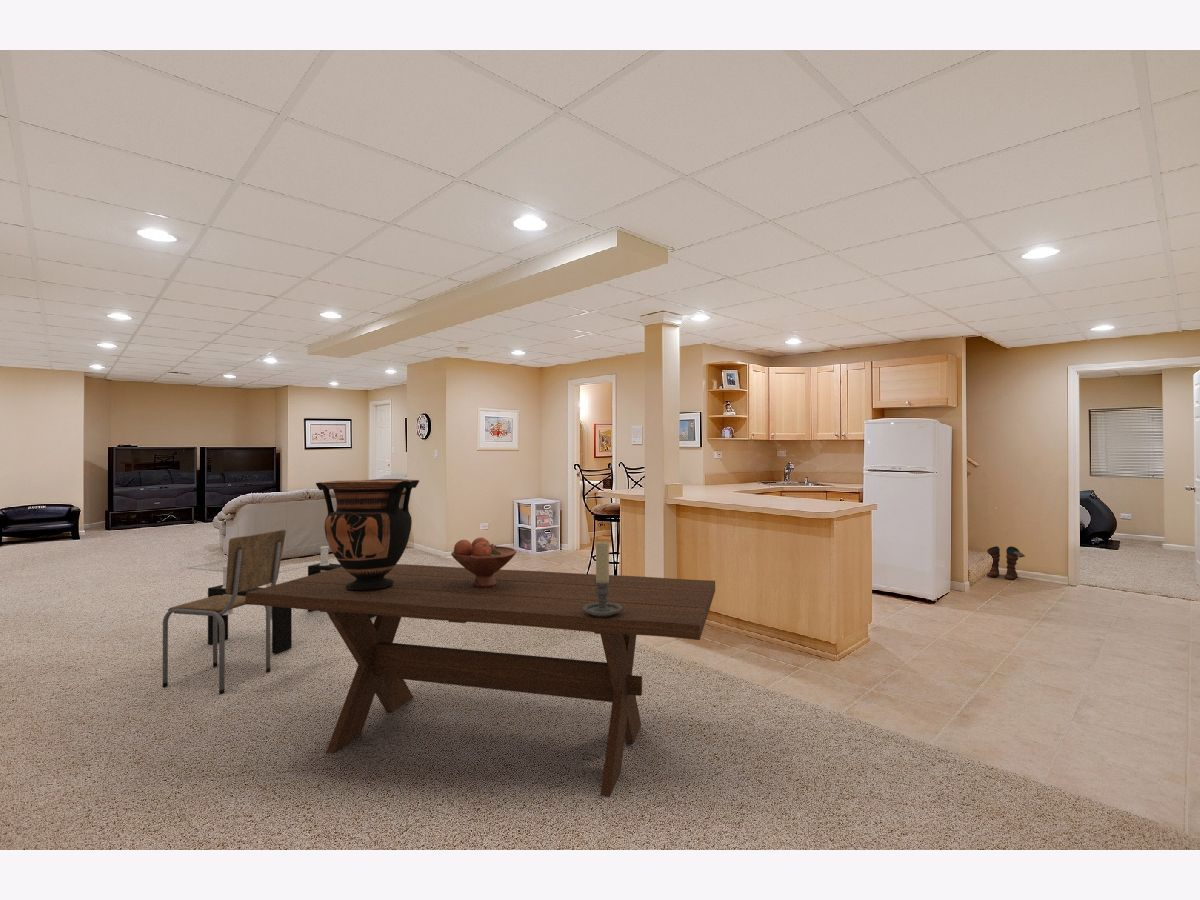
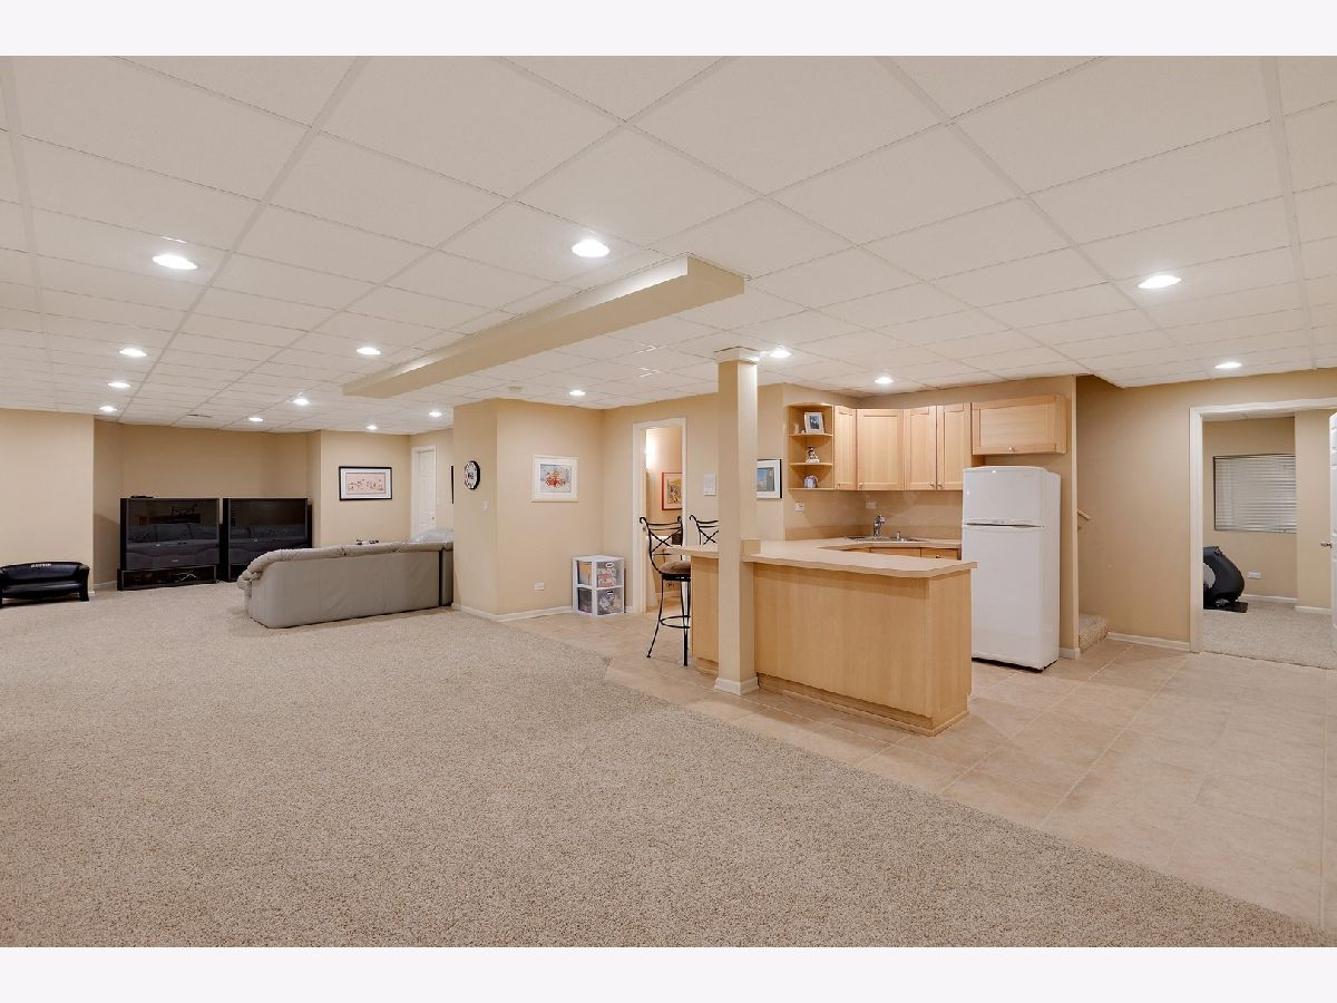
- dining chair (225, 605)
- coffee table (308, 575)
- dining table (490, 662)
- fruit bowl (484, 561)
- vase (367, 532)
- candle holder (603, 575)
- boots (1006, 561)
